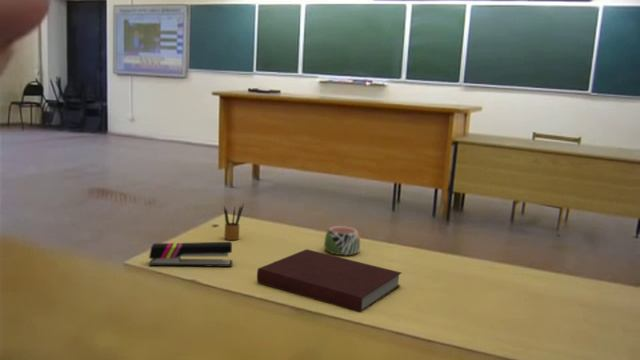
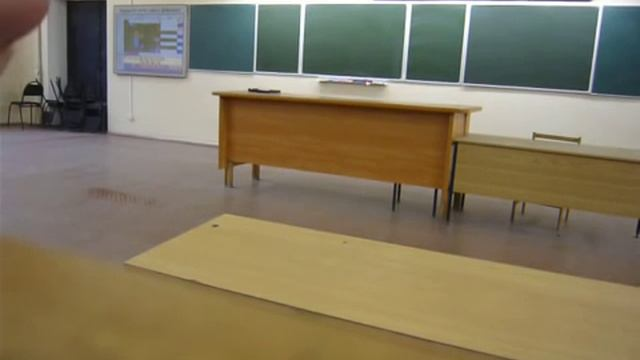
- notebook (330, 277)
- mug (344, 239)
- stapler (191, 253)
- pencil box (232, 221)
